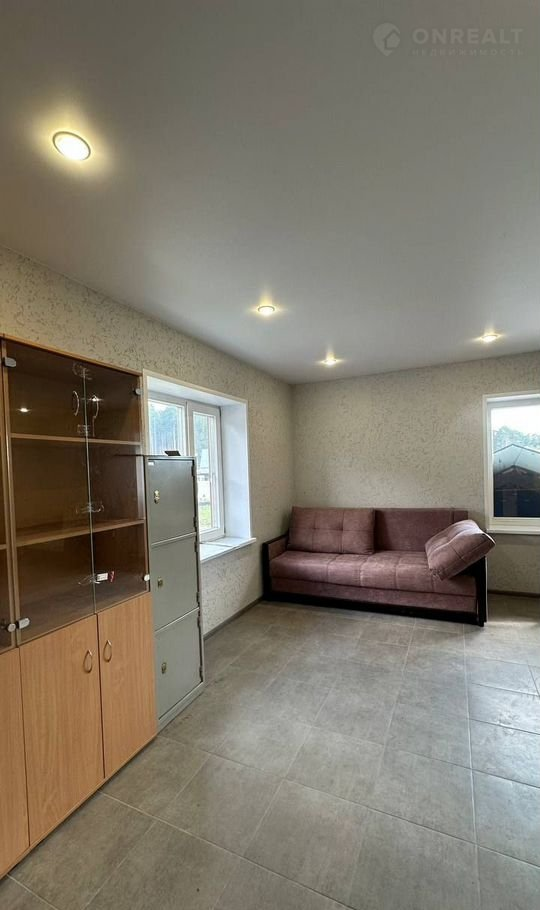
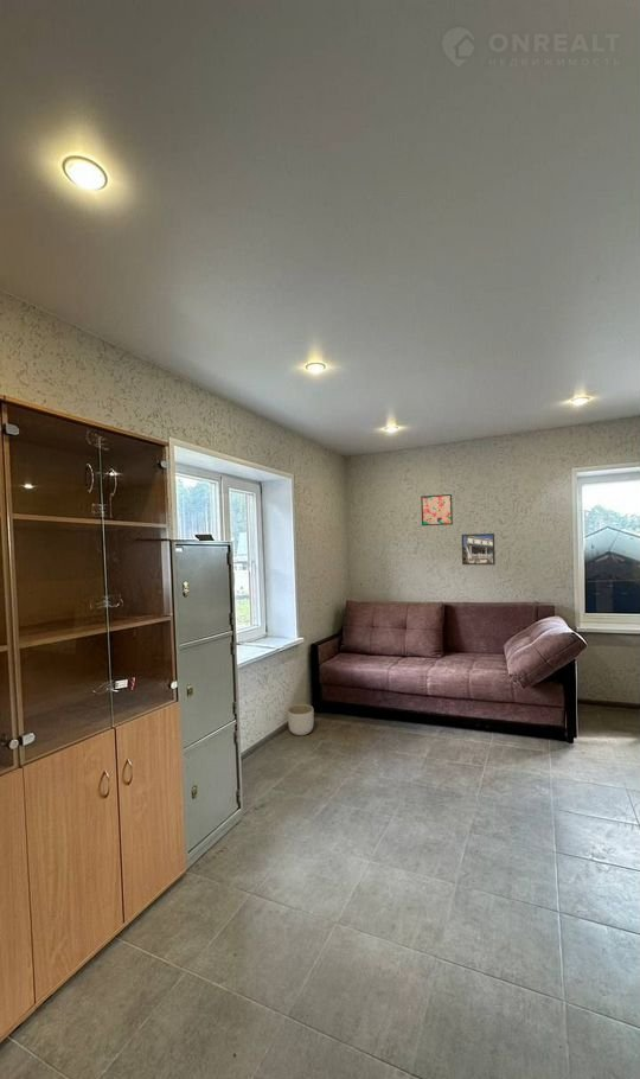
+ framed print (478, 549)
+ planter (300, 720)
+ wall art (436, 510)
